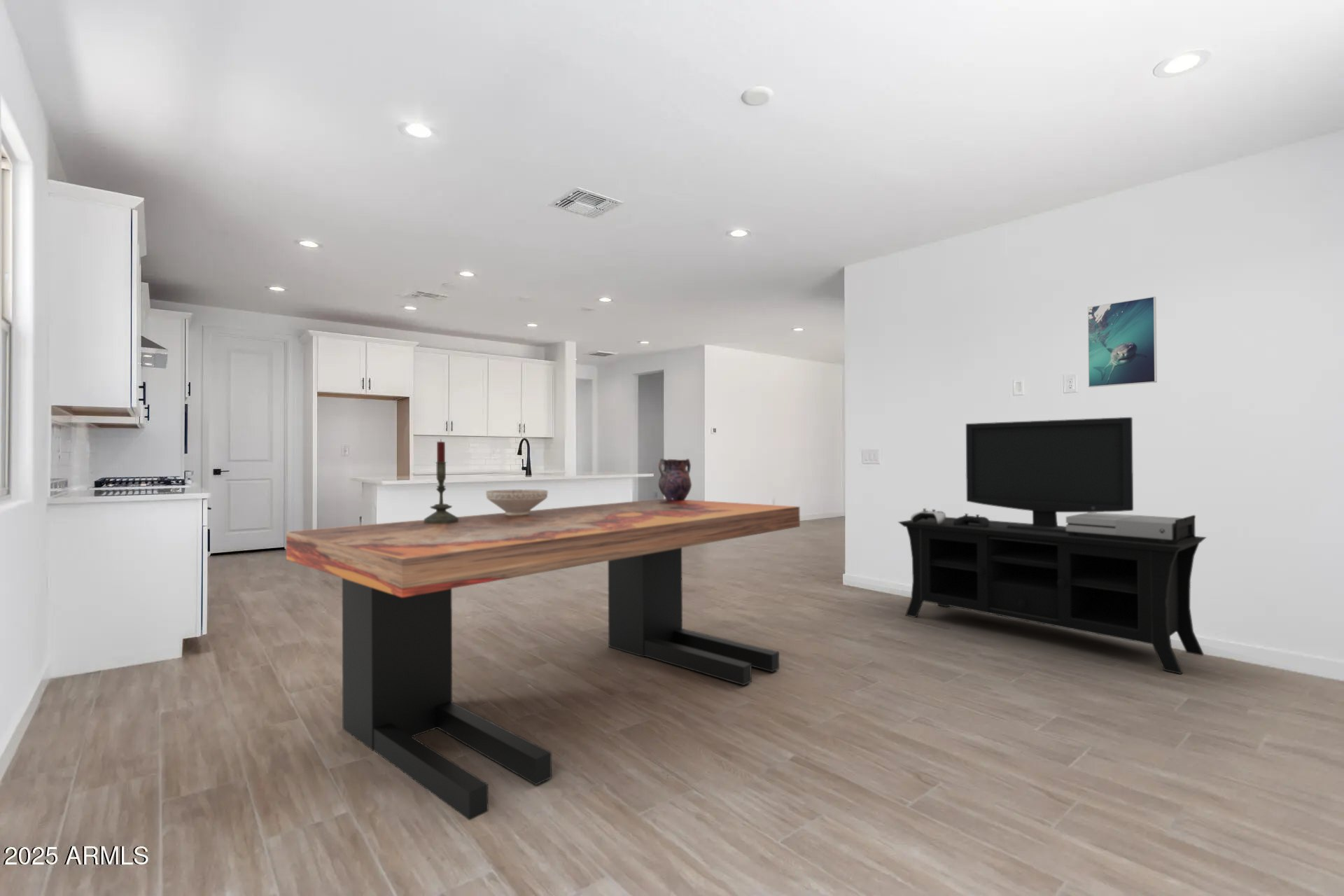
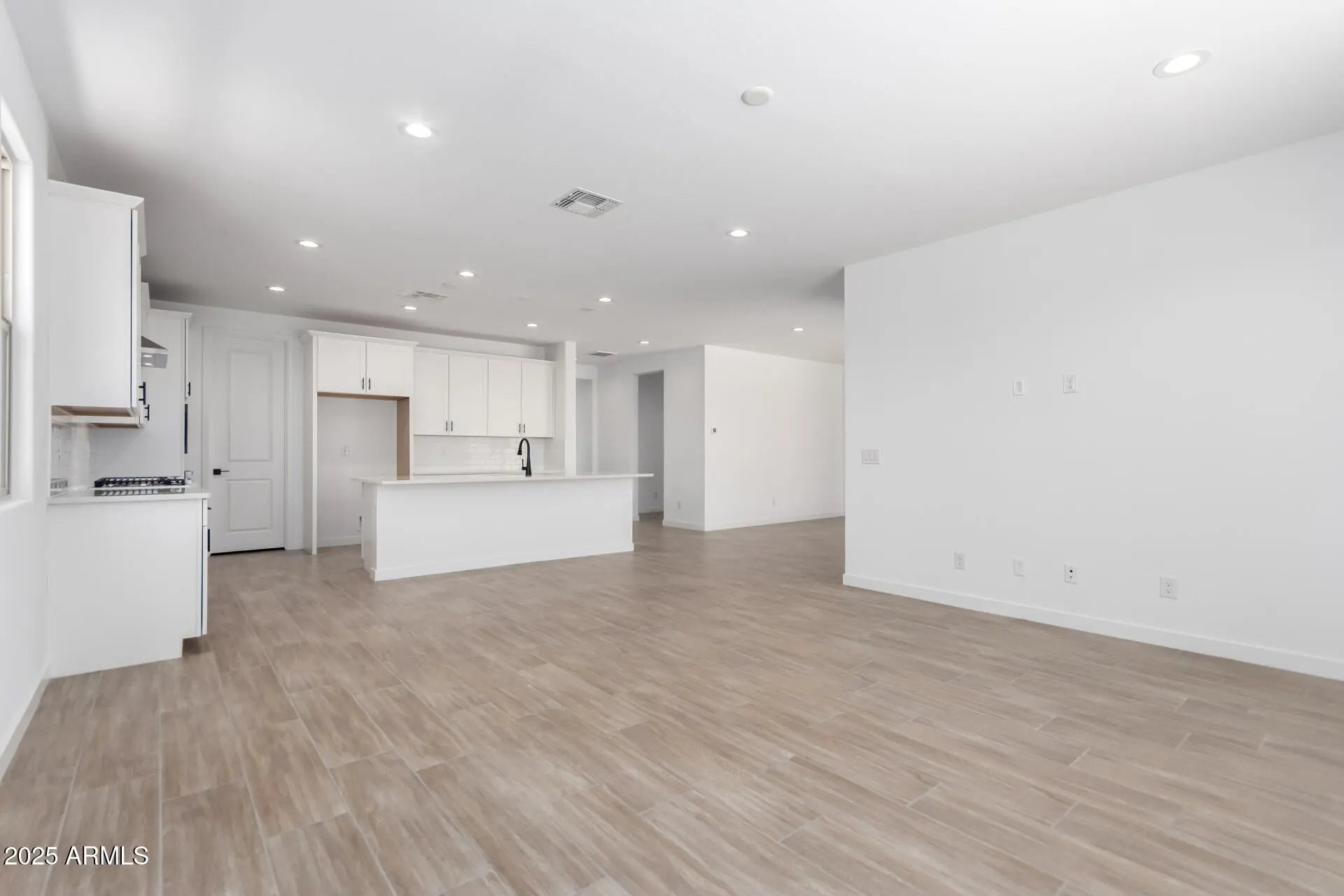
- candle (441, 479)
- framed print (1121, 343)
- media console (1035, 527)
- decorative bowl (517, 502)
- dining table (608, 606)
- vase (675, 479)
